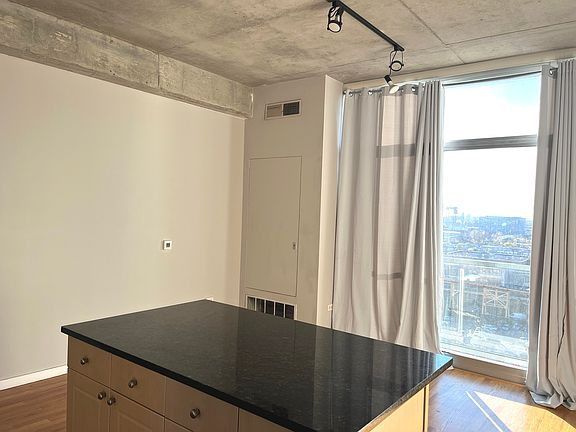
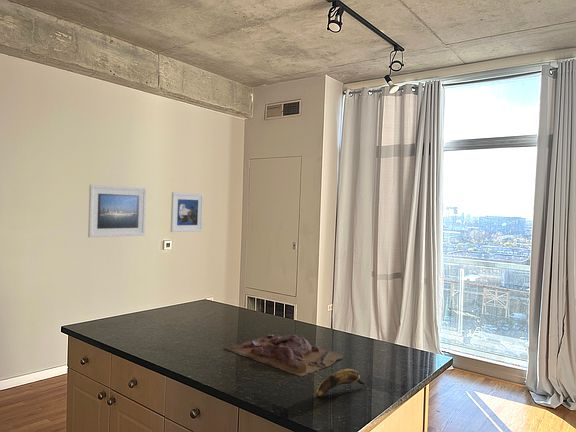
+ cutting board (285, 345)
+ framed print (118, 211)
+ banana (341, 379)
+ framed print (187, 212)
